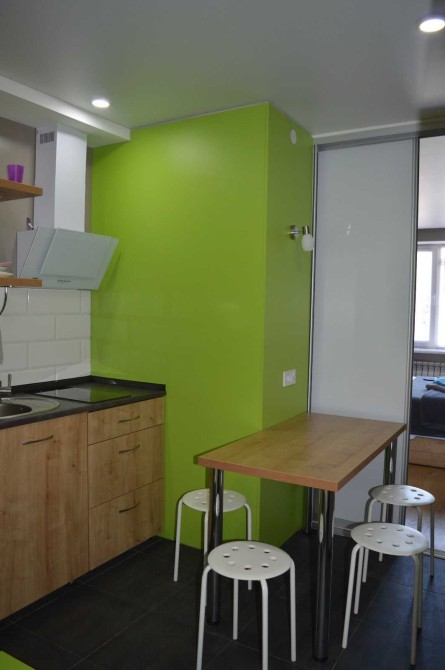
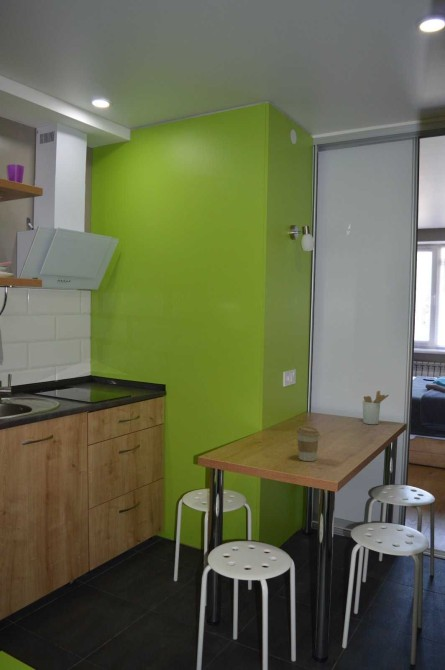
+ utensil holder (374, 407)
+ coffee cup (307, 443)
